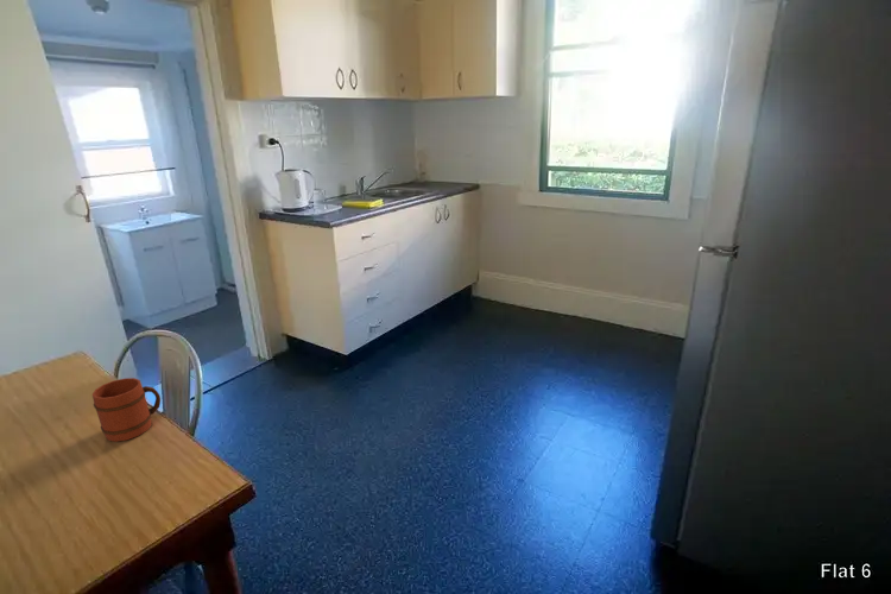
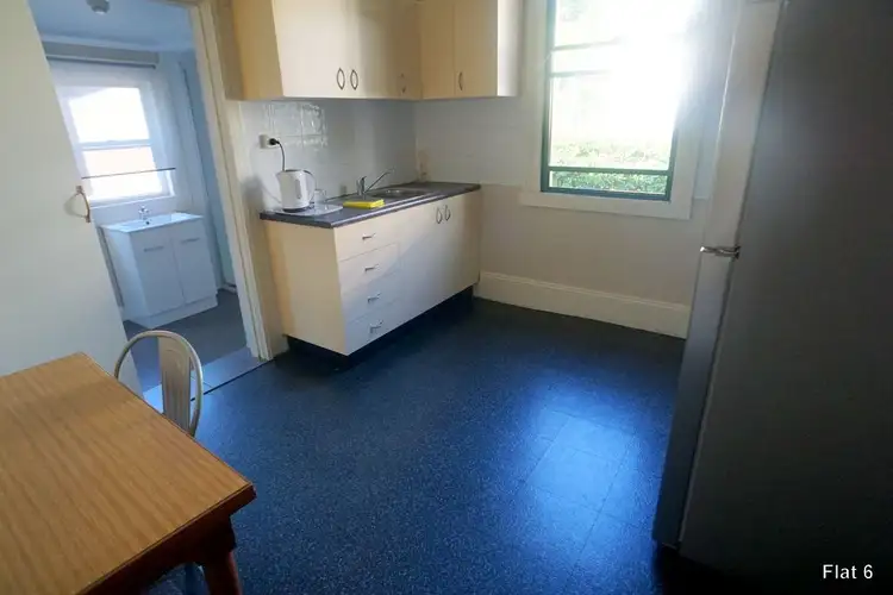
- mug (129, 406)
